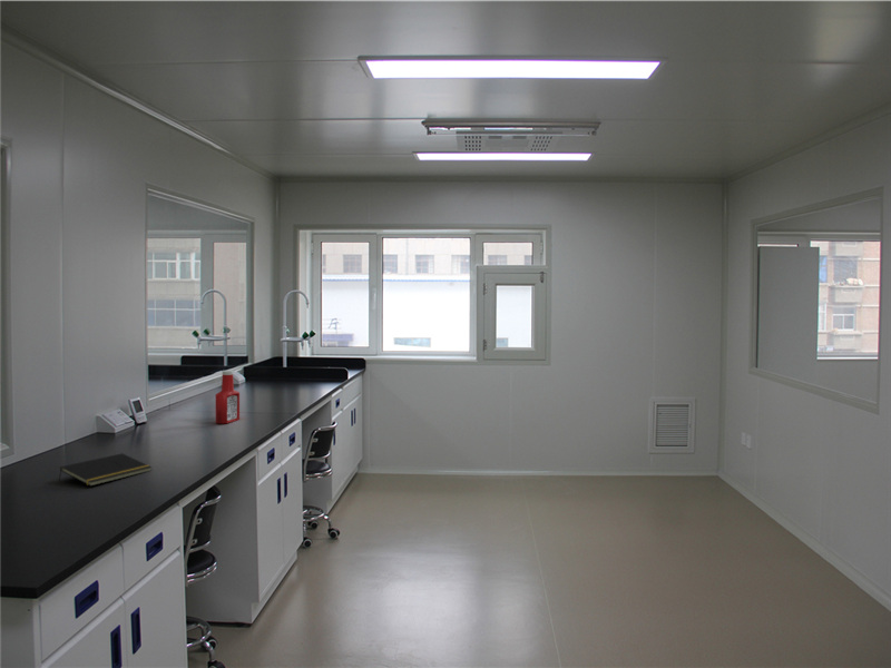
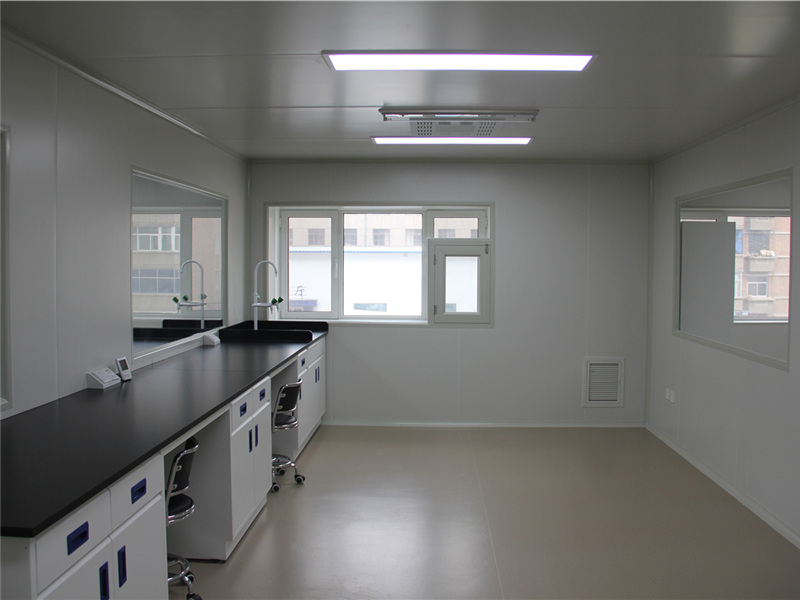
- notepad (107, 469)
- soap bottle (227, 395)
